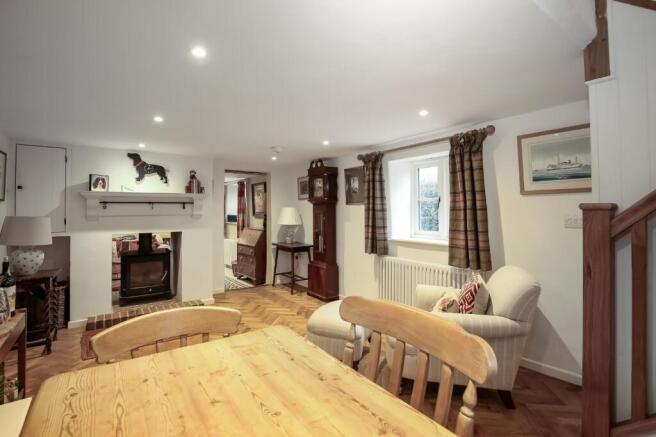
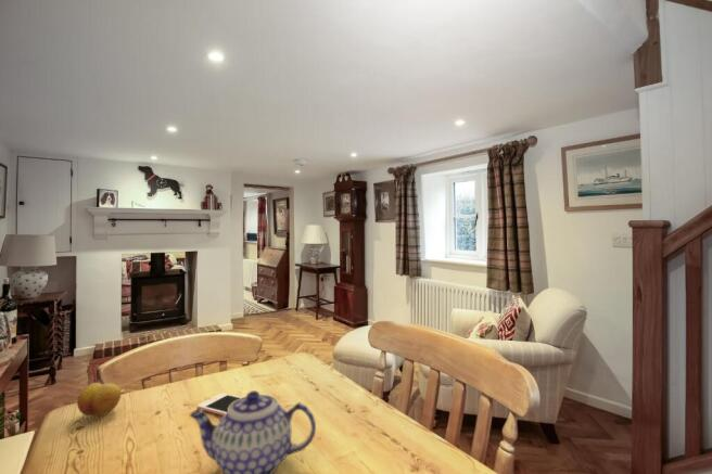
+ fruit (99, 398)
+ cell phone (230, 403)
+ teapot (253, 428)
